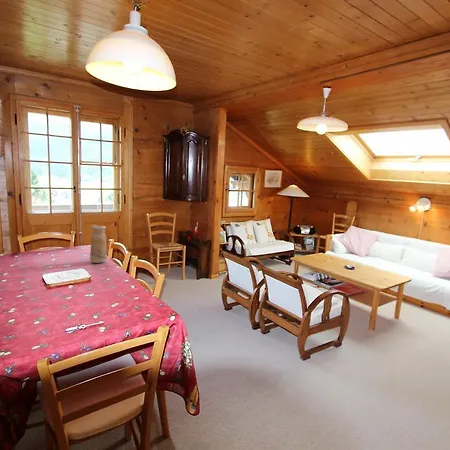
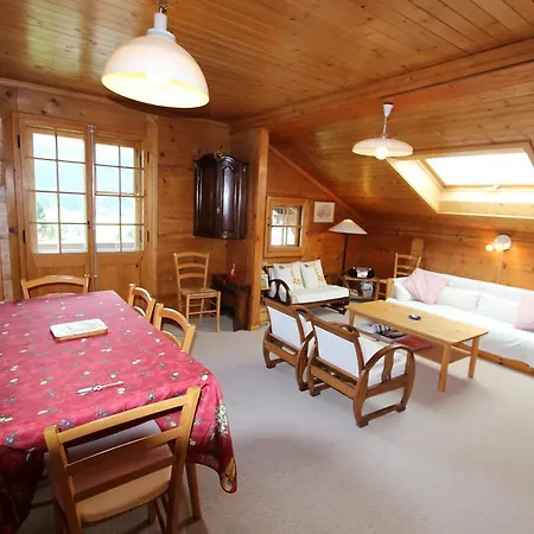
- vase (98, 244)
